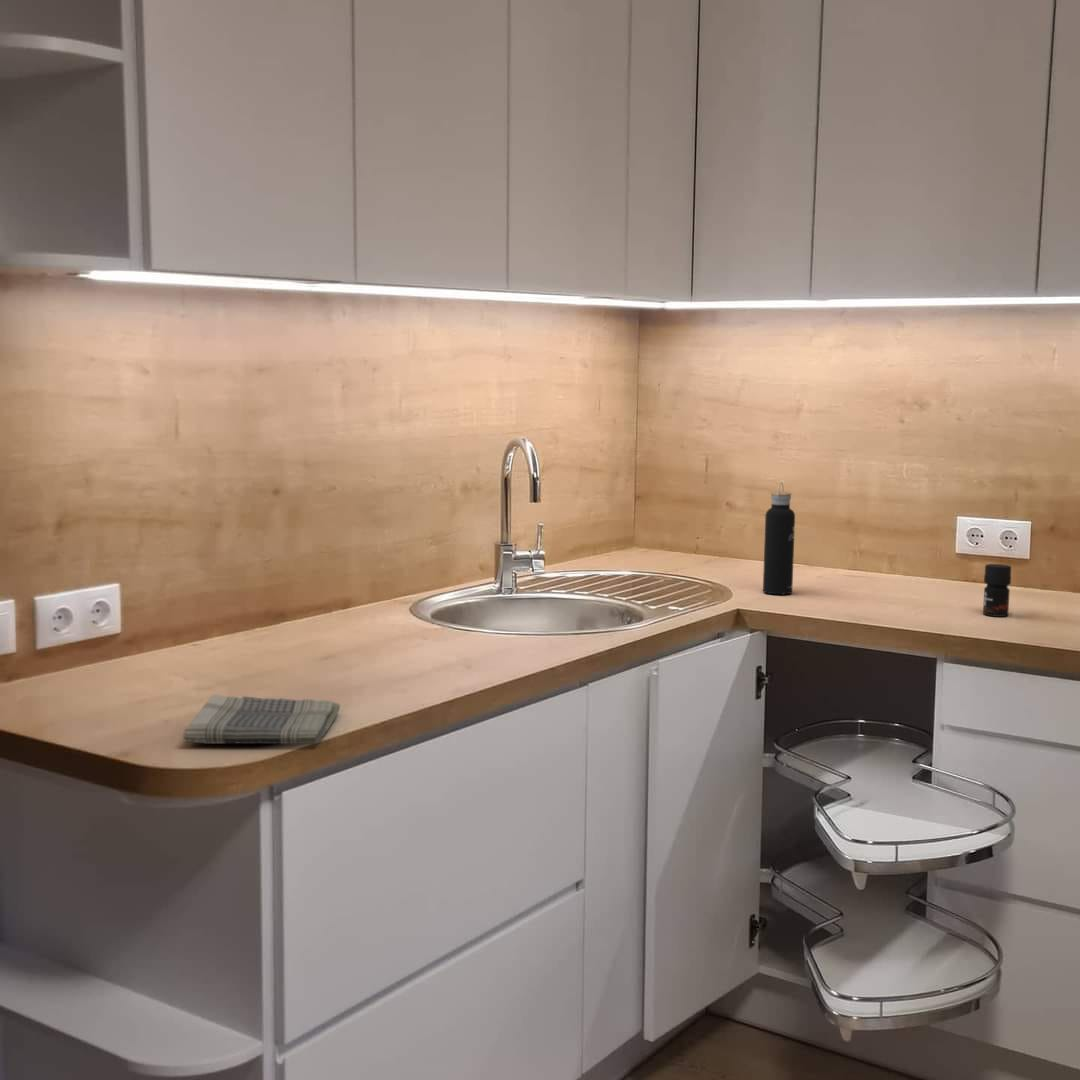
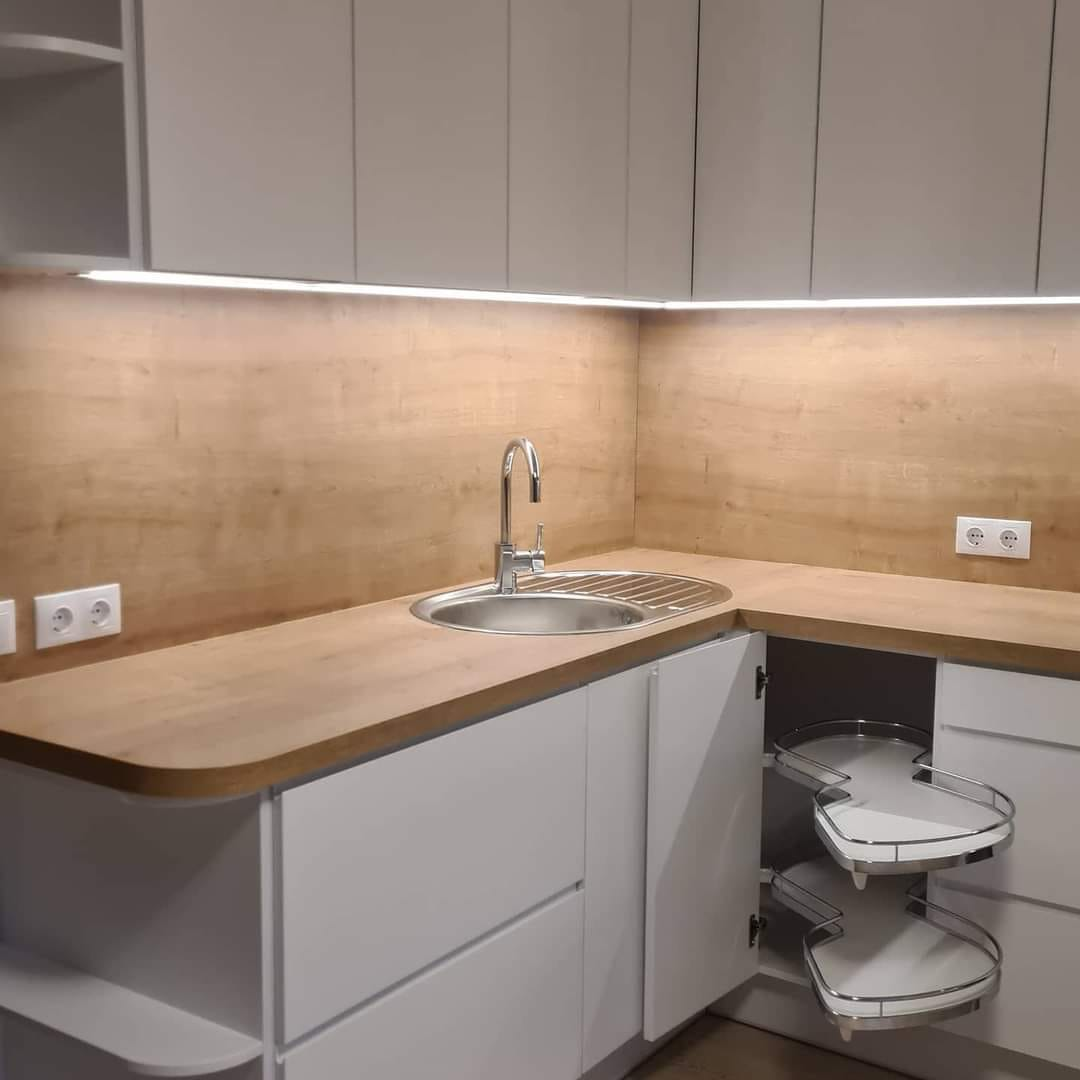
- jar (996, 590)
- dish towel (265, 716)
- water bottle (779, 537)
